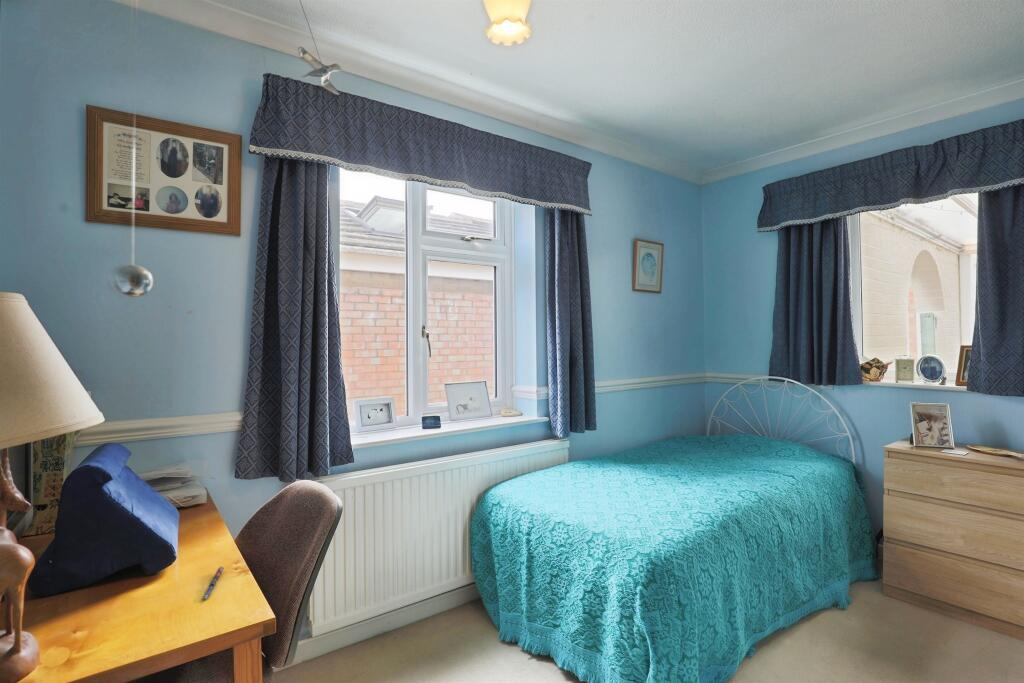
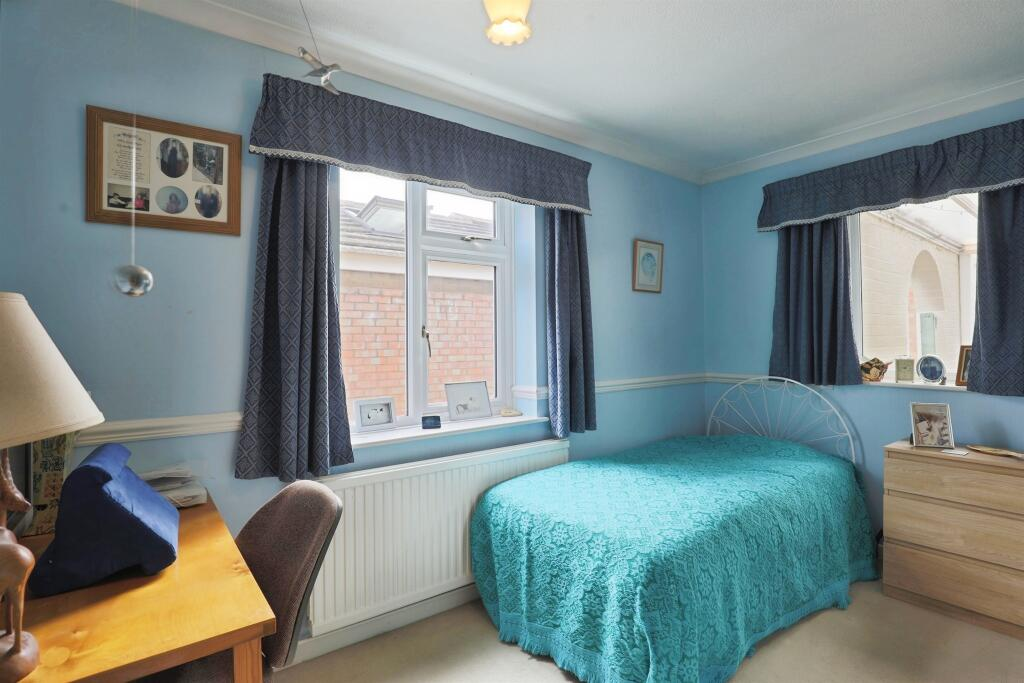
- pen (213, 581)
